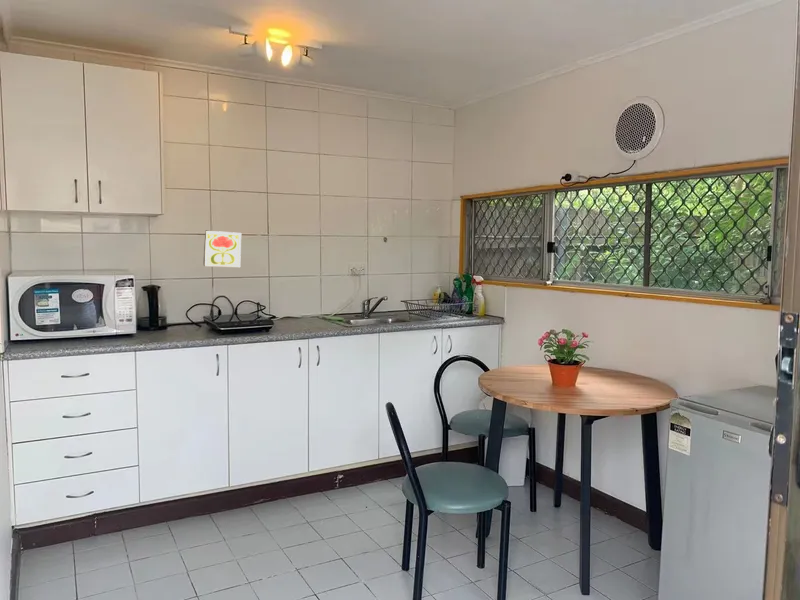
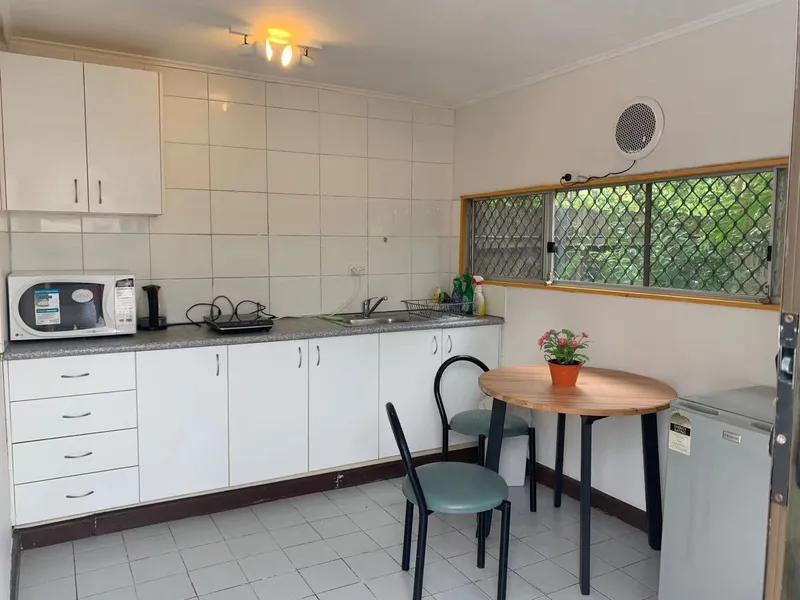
- decorative tile (222, 249)
